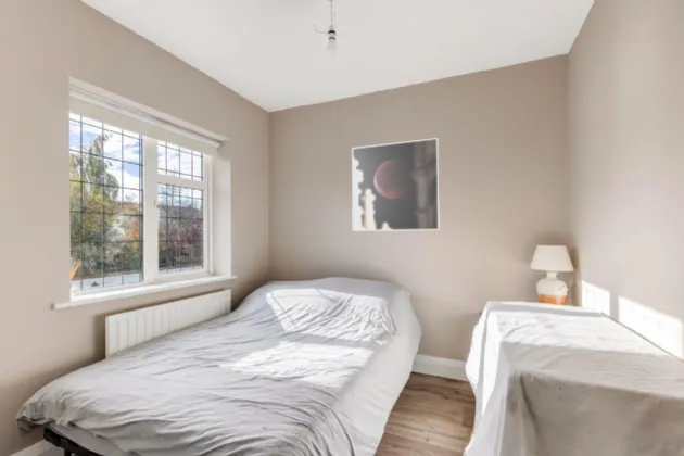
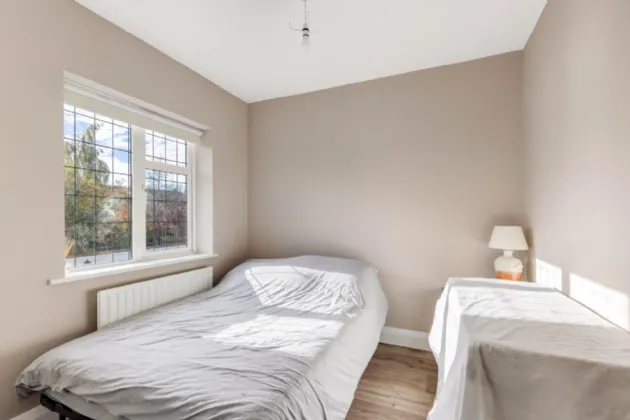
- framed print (393, 187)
